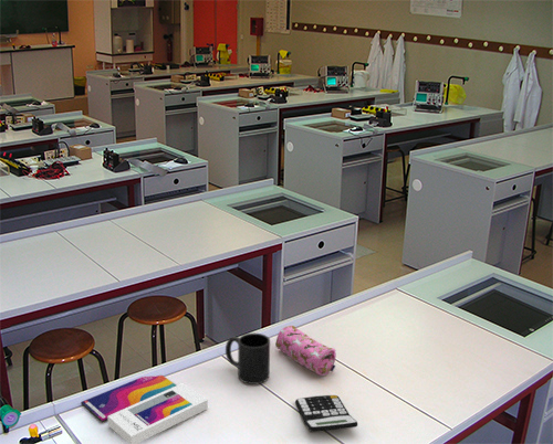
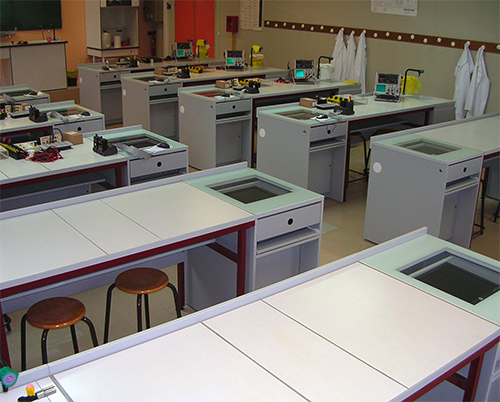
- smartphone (144, 401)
- pencil case (305, 349)
- mug (248, 357)
- calculator (324, 412)
